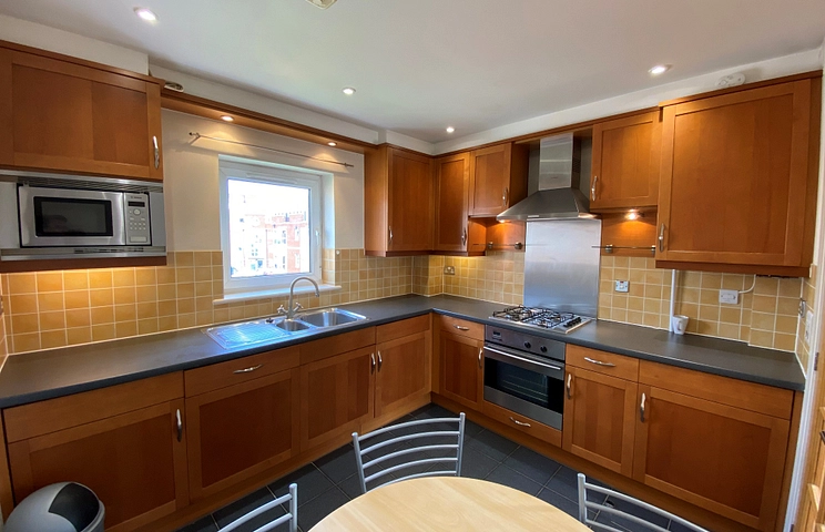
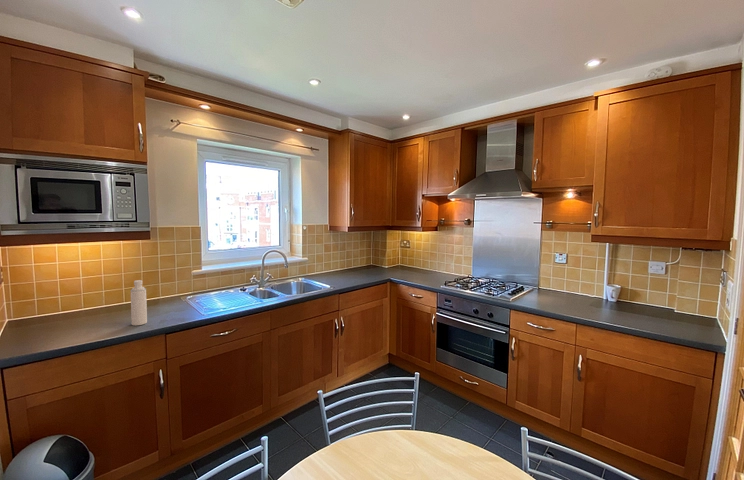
+ spray bottle (138, 300)
